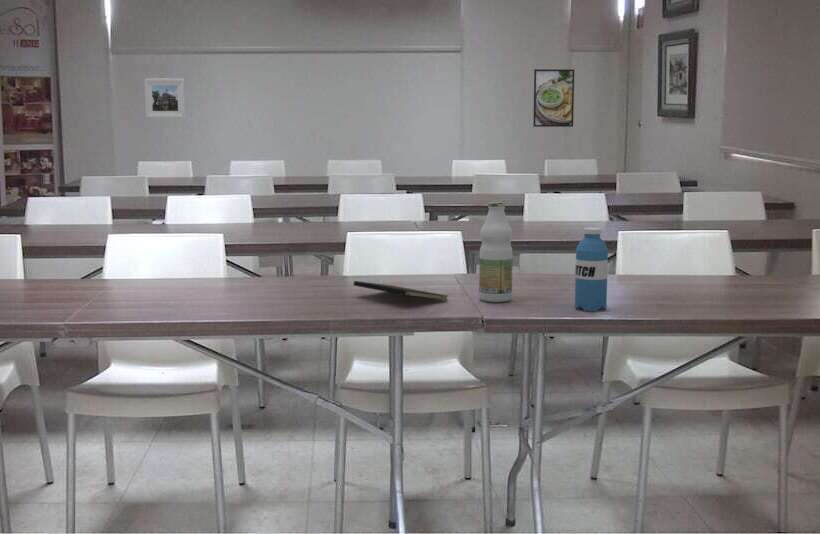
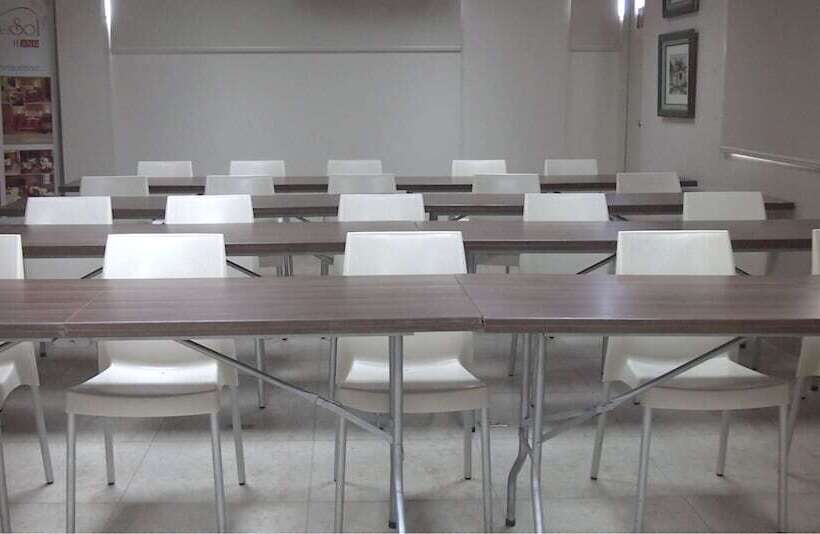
- notepad (400, 290)
- bottle (496, 251)
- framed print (553, 98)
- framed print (165, 98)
- water bottle (591, 268)
